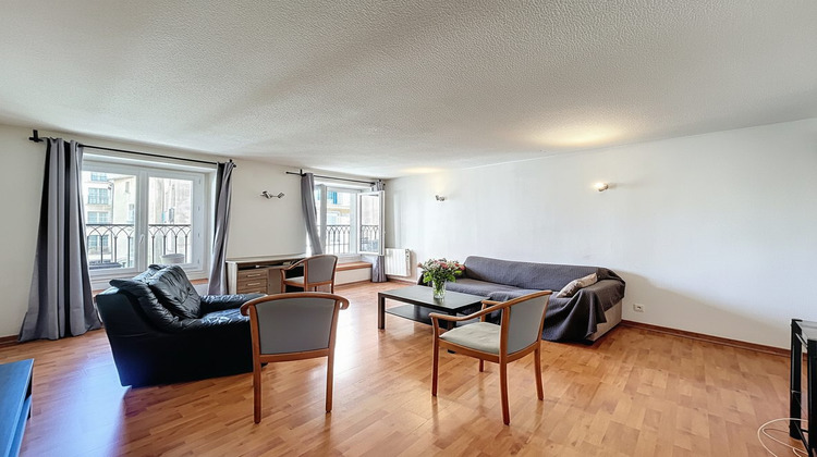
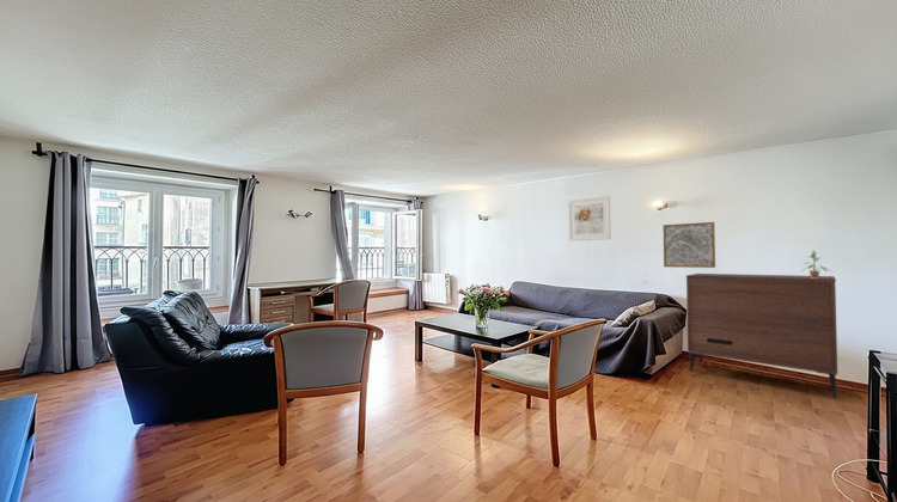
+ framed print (588, 219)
+ wall art (688, 245)
+ dresser (757, 326)
+ potted plant (817, 265)
